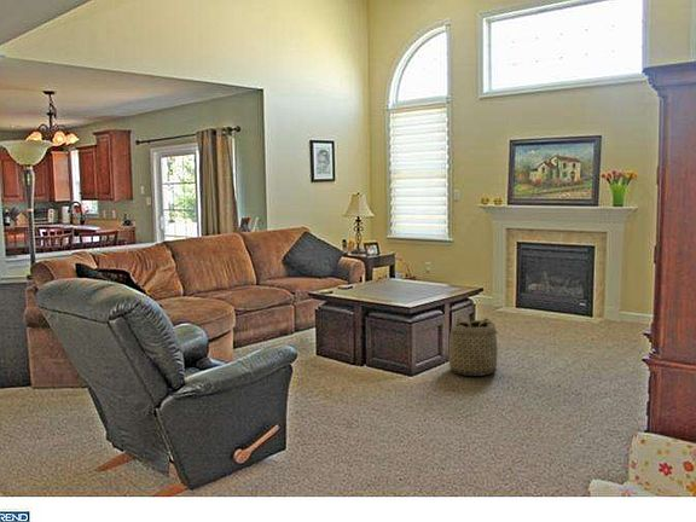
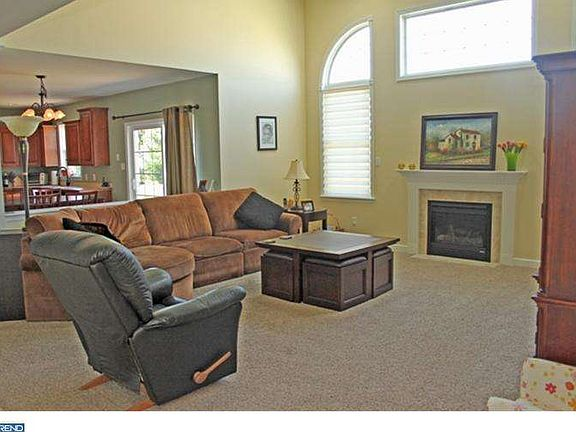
- basket (470, 343)
